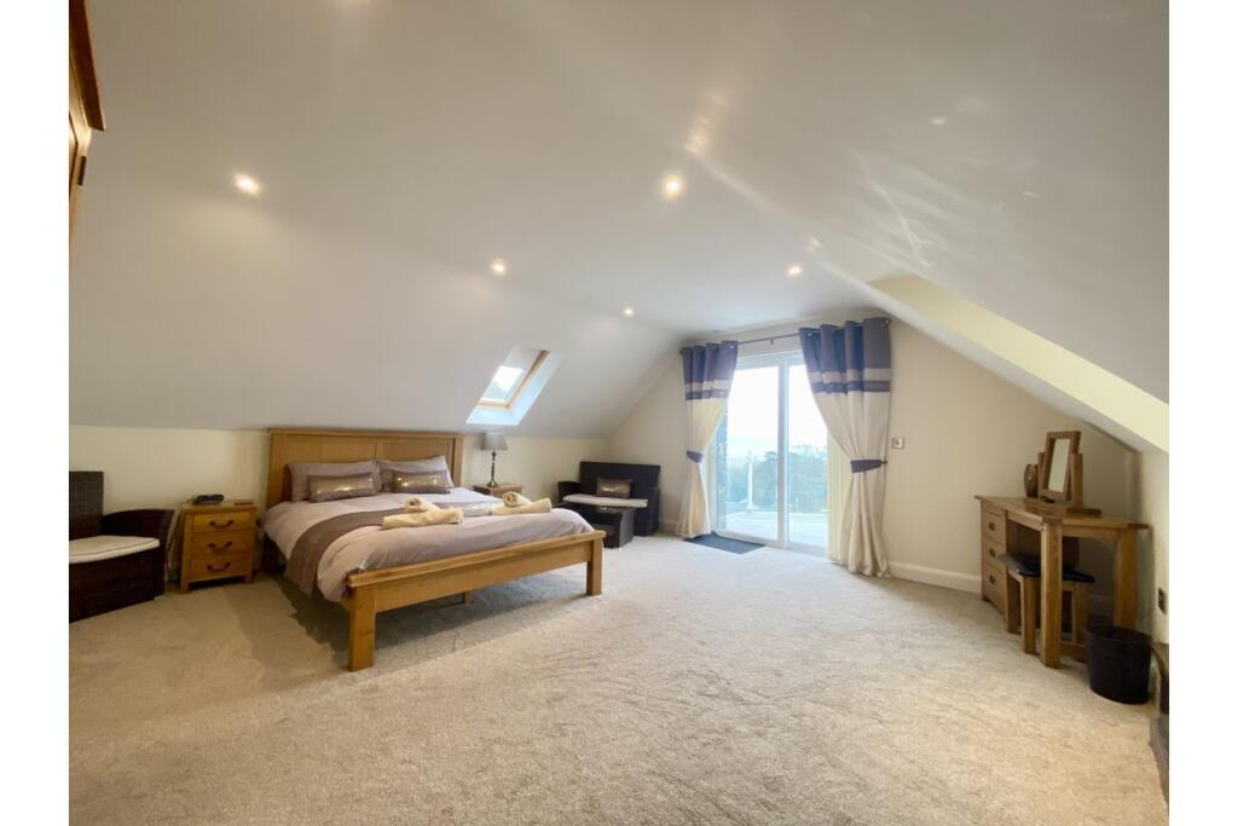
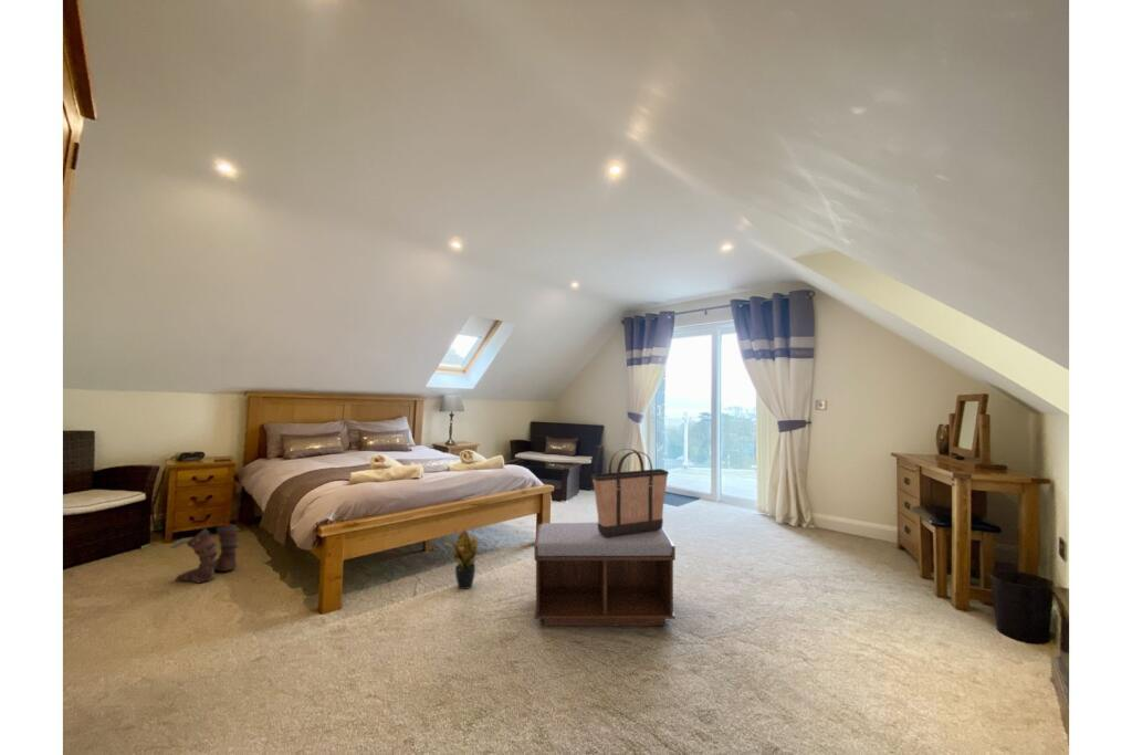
+ shopping bag (630, 490)
+ boots (203, 550)
+ potted plant (464, 558)
+ bench (601, 570)
